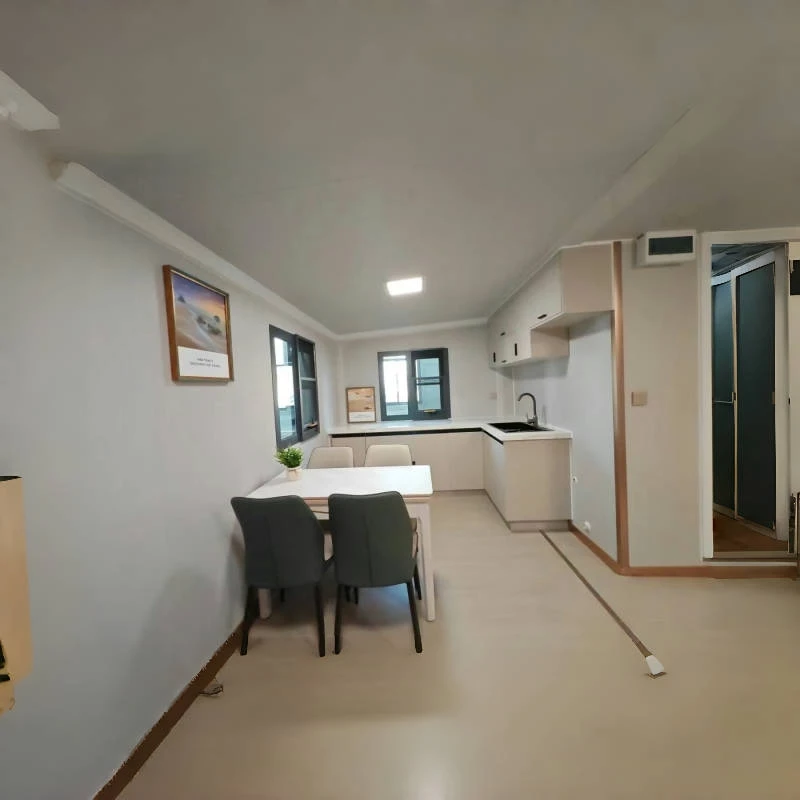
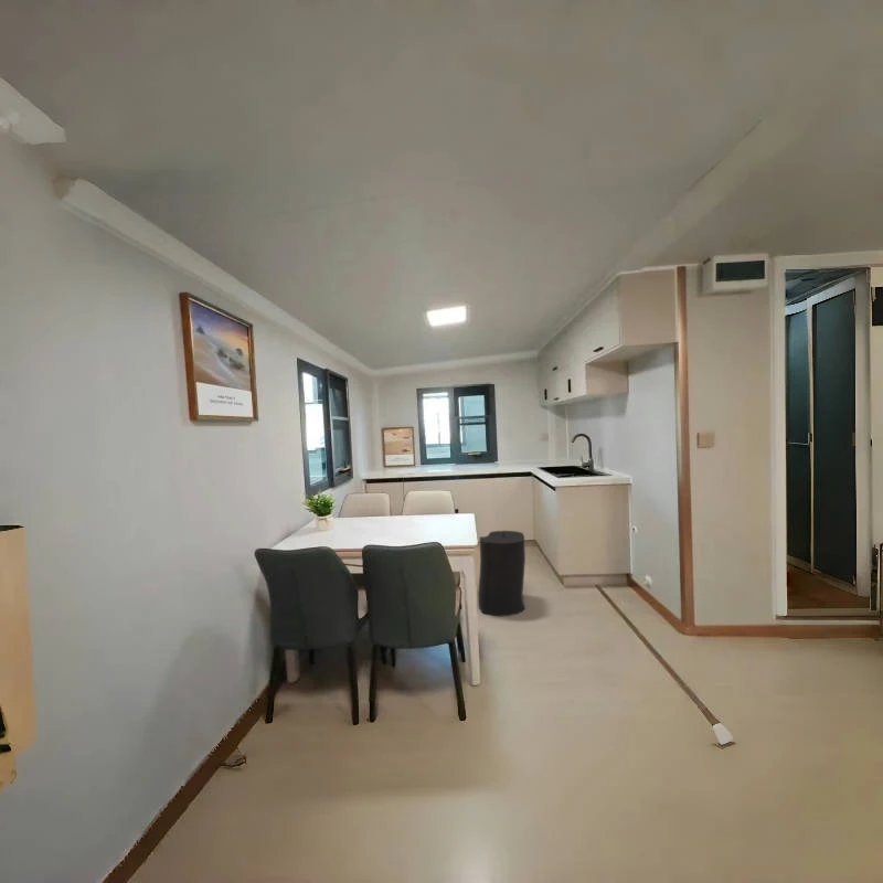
+ trash can (502, 568)
